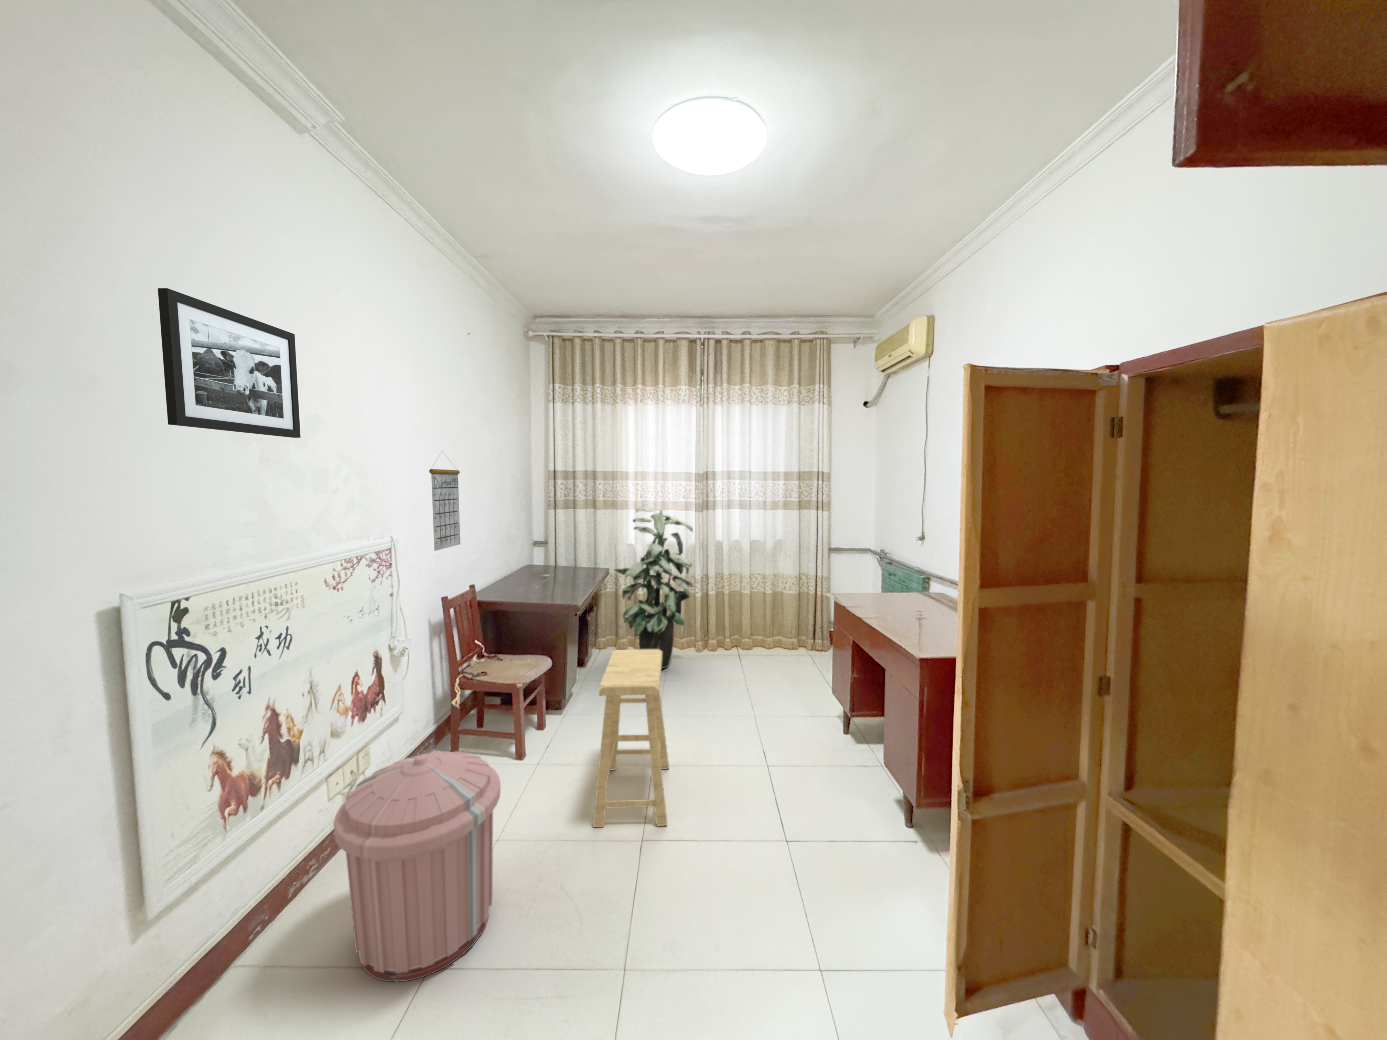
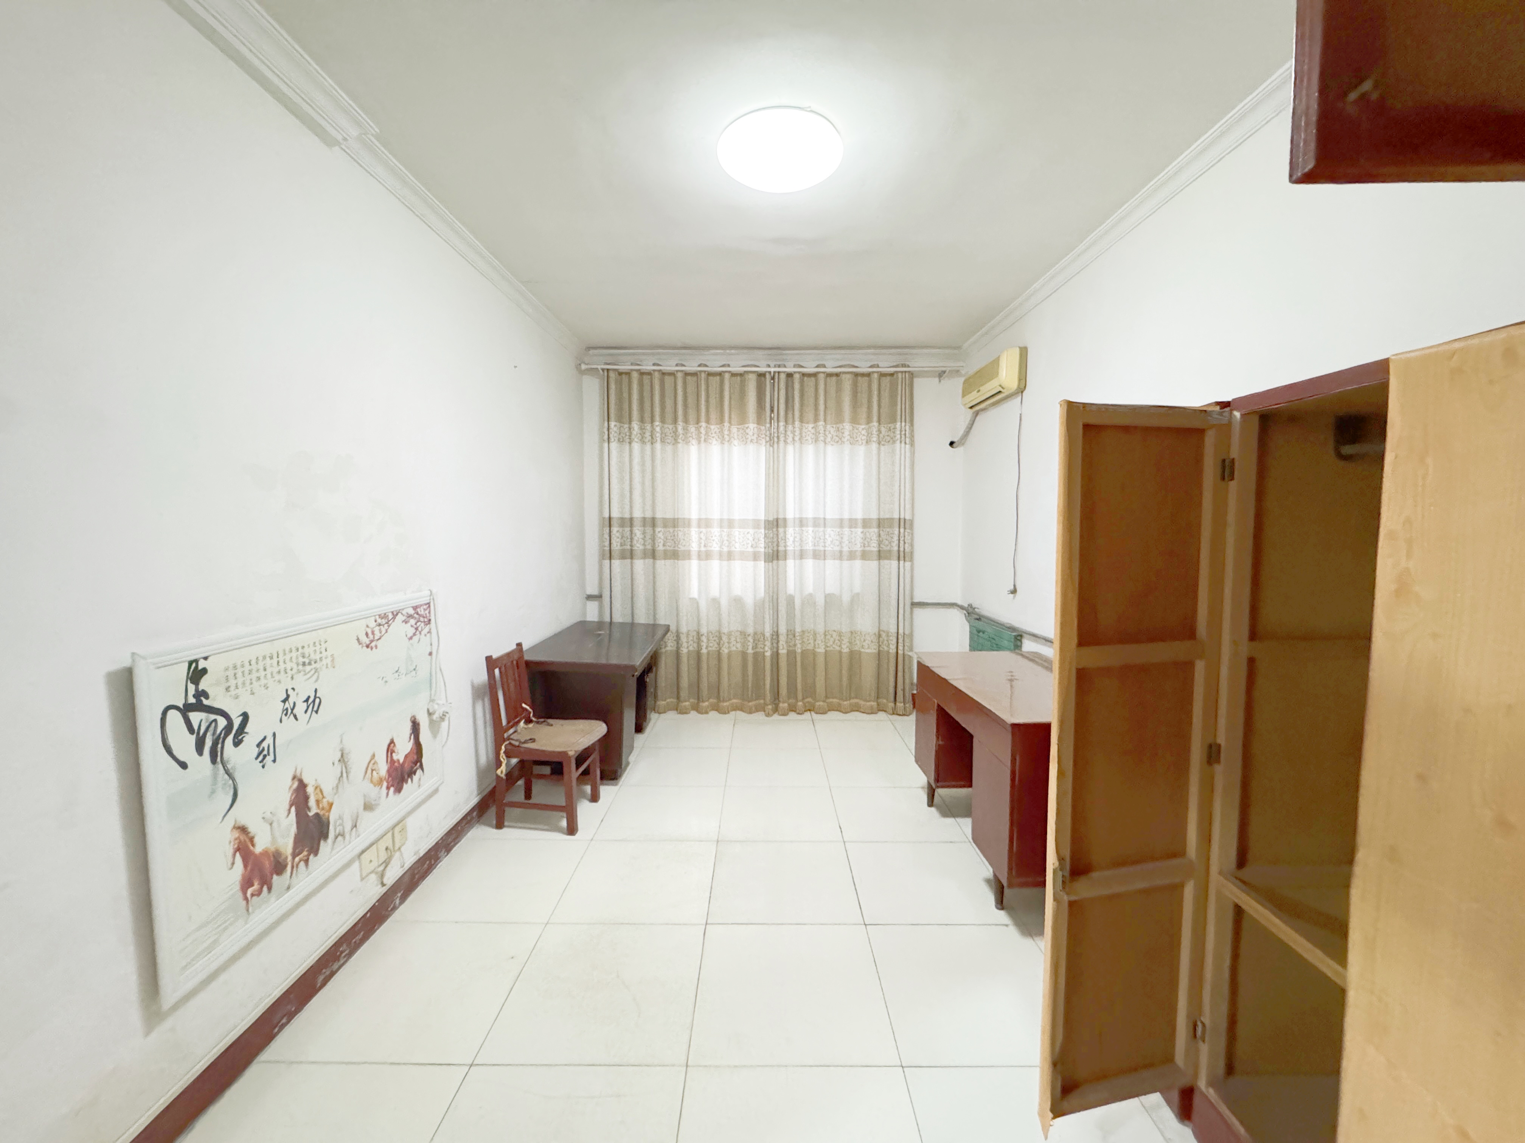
- picture frame (239, 374)
- calendar (446, 499)
- stool (633, 734)
- indoor plant (654, 587)
- trash can (424, 843)
